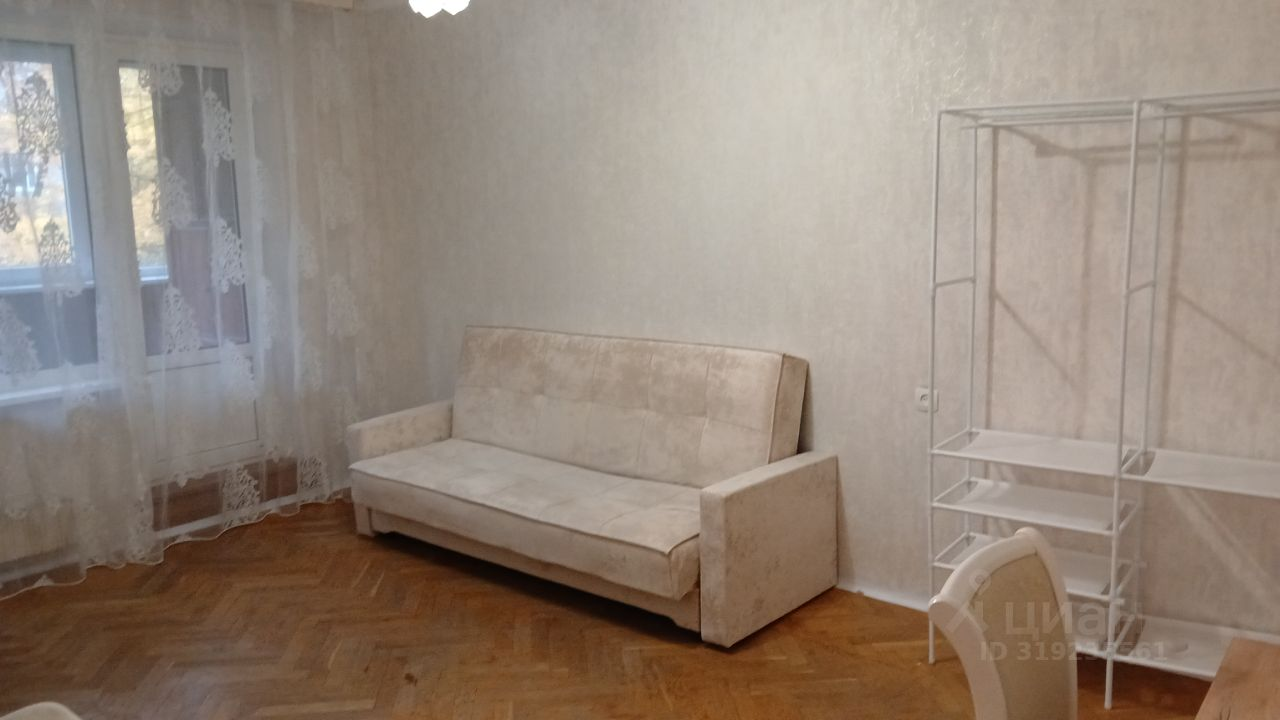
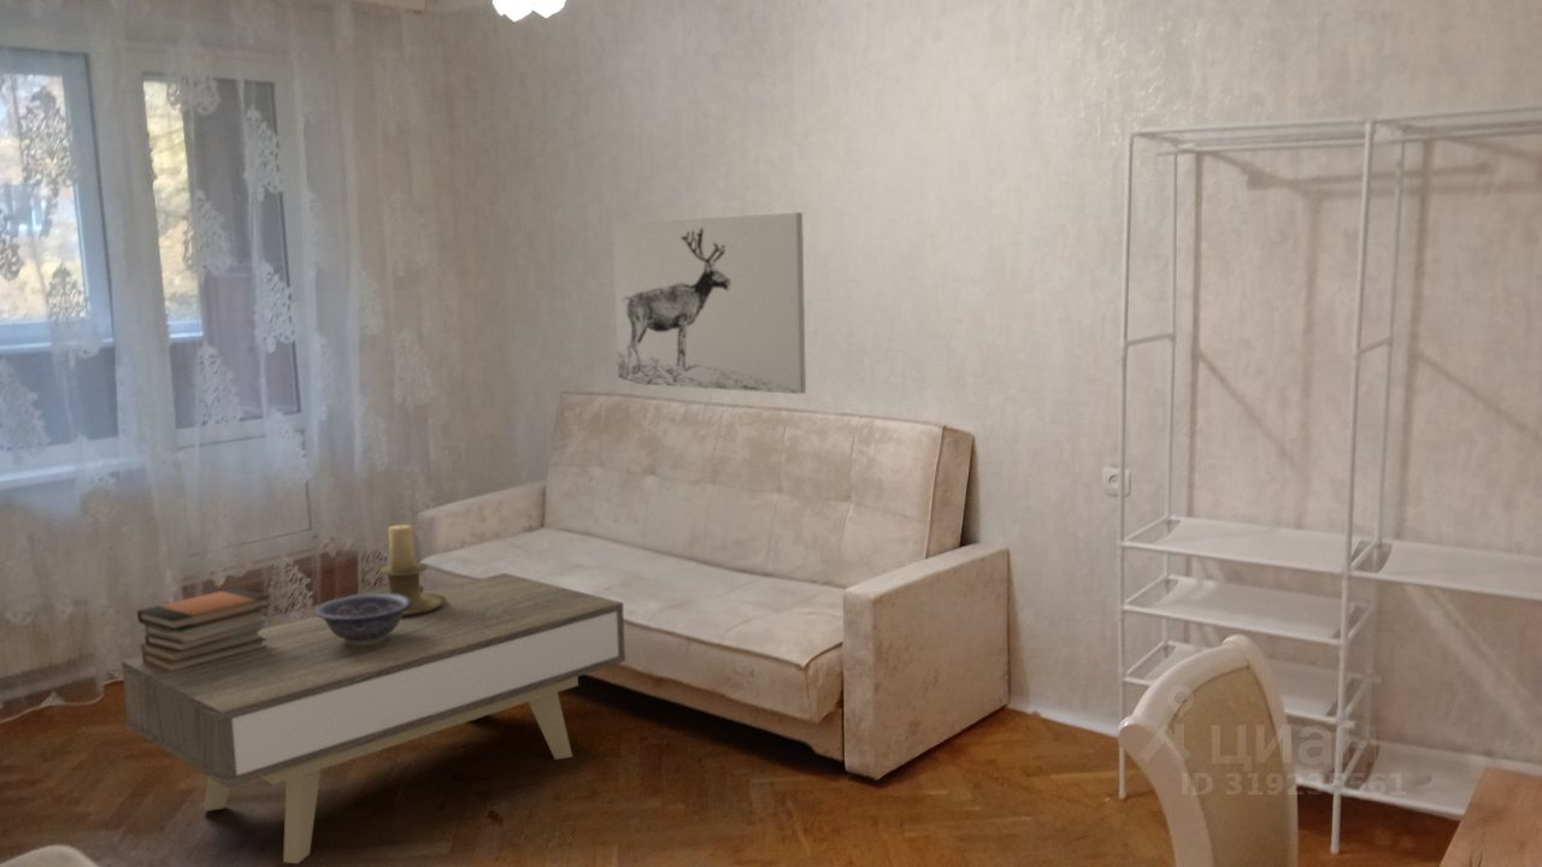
+ decorative bowl (364, 621)
+ candle holder (402, 566)
+ coffee table (390, 704)
+ book stack (206, 627)
+ wall art (704, 303)
